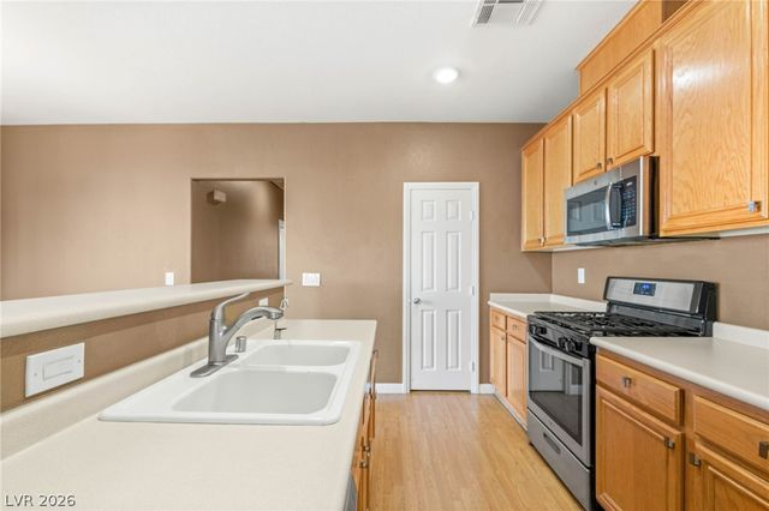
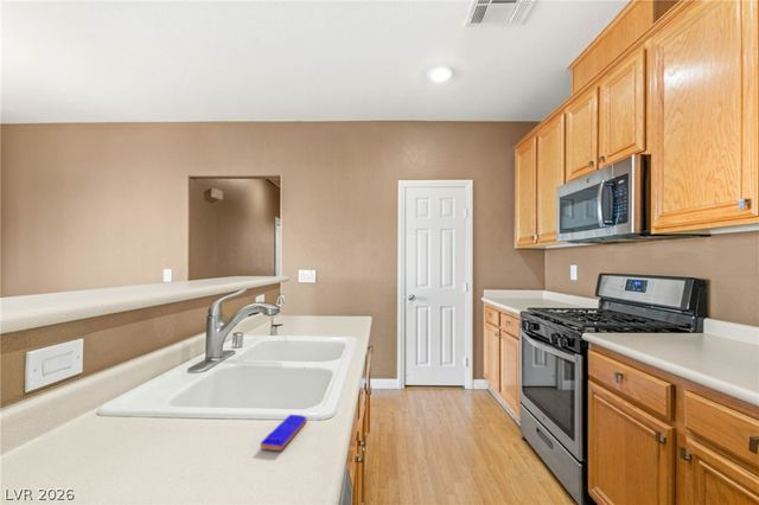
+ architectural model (285, 429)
